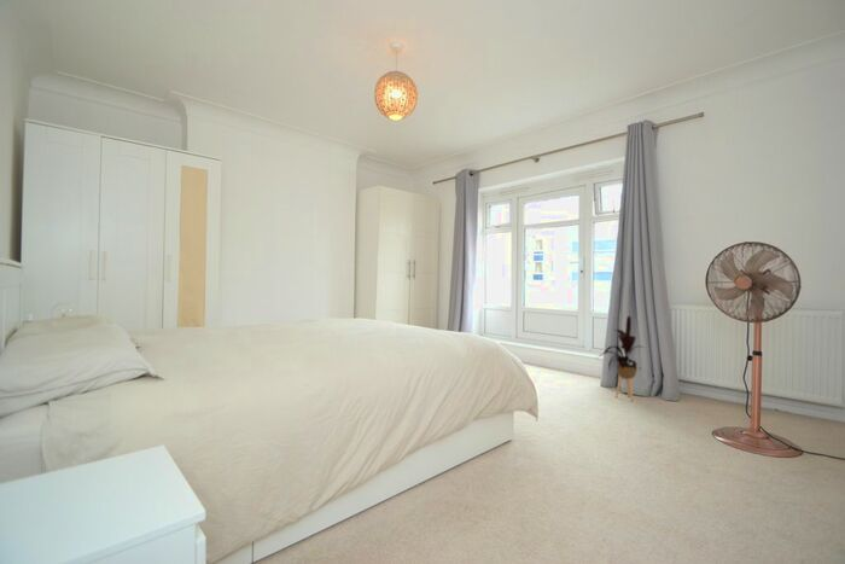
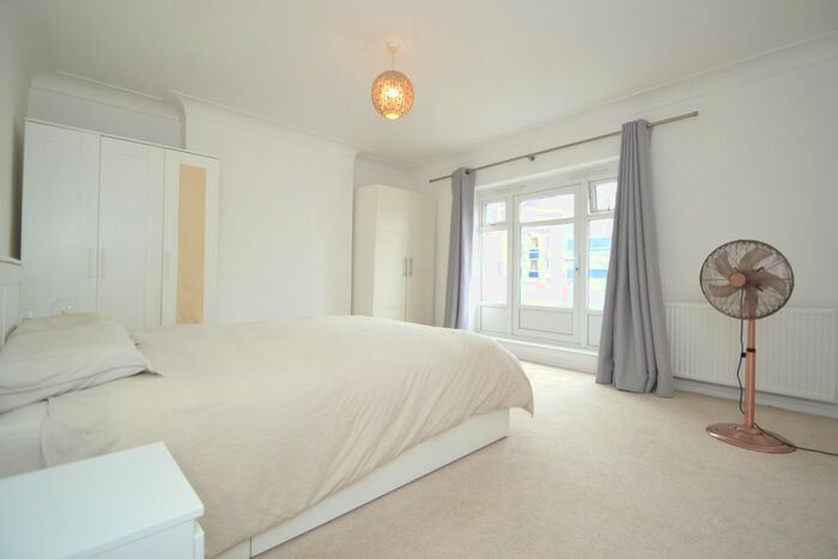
- house plant (620, 356)
